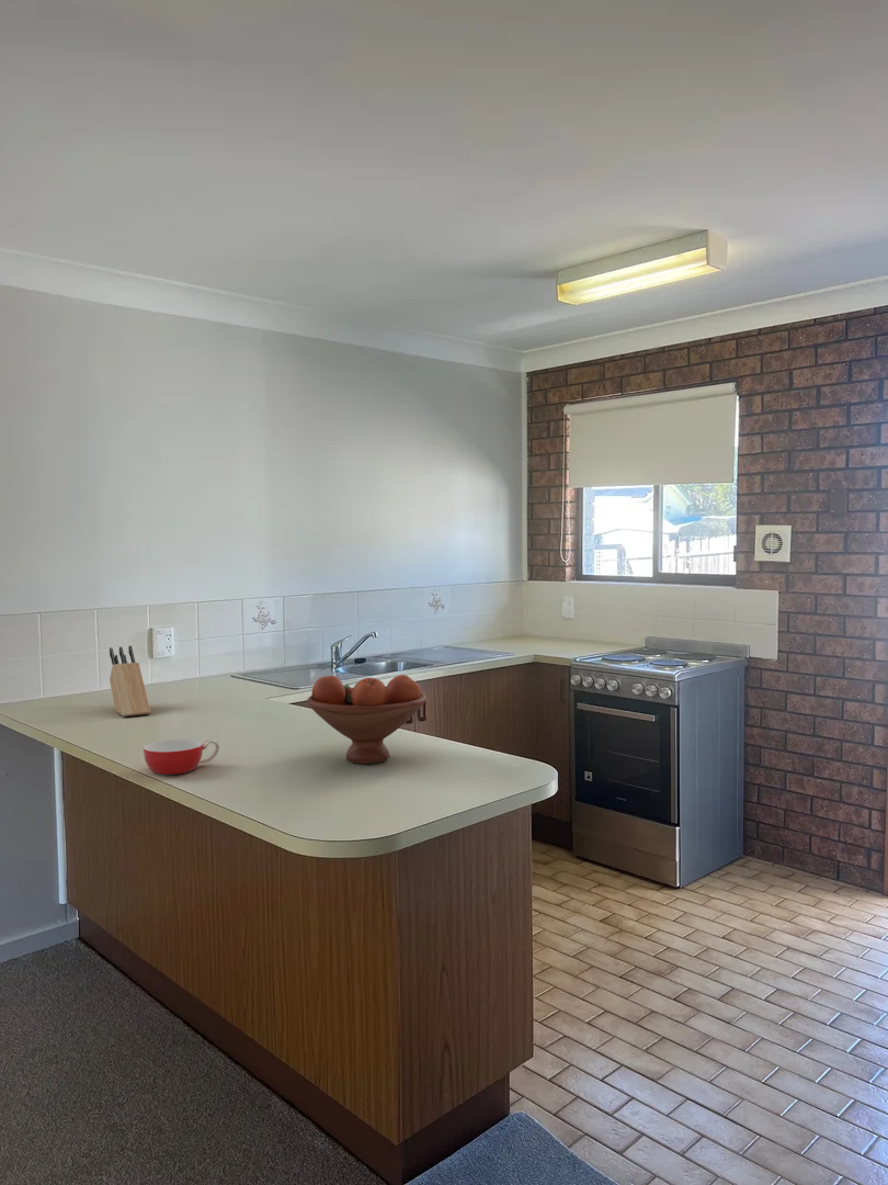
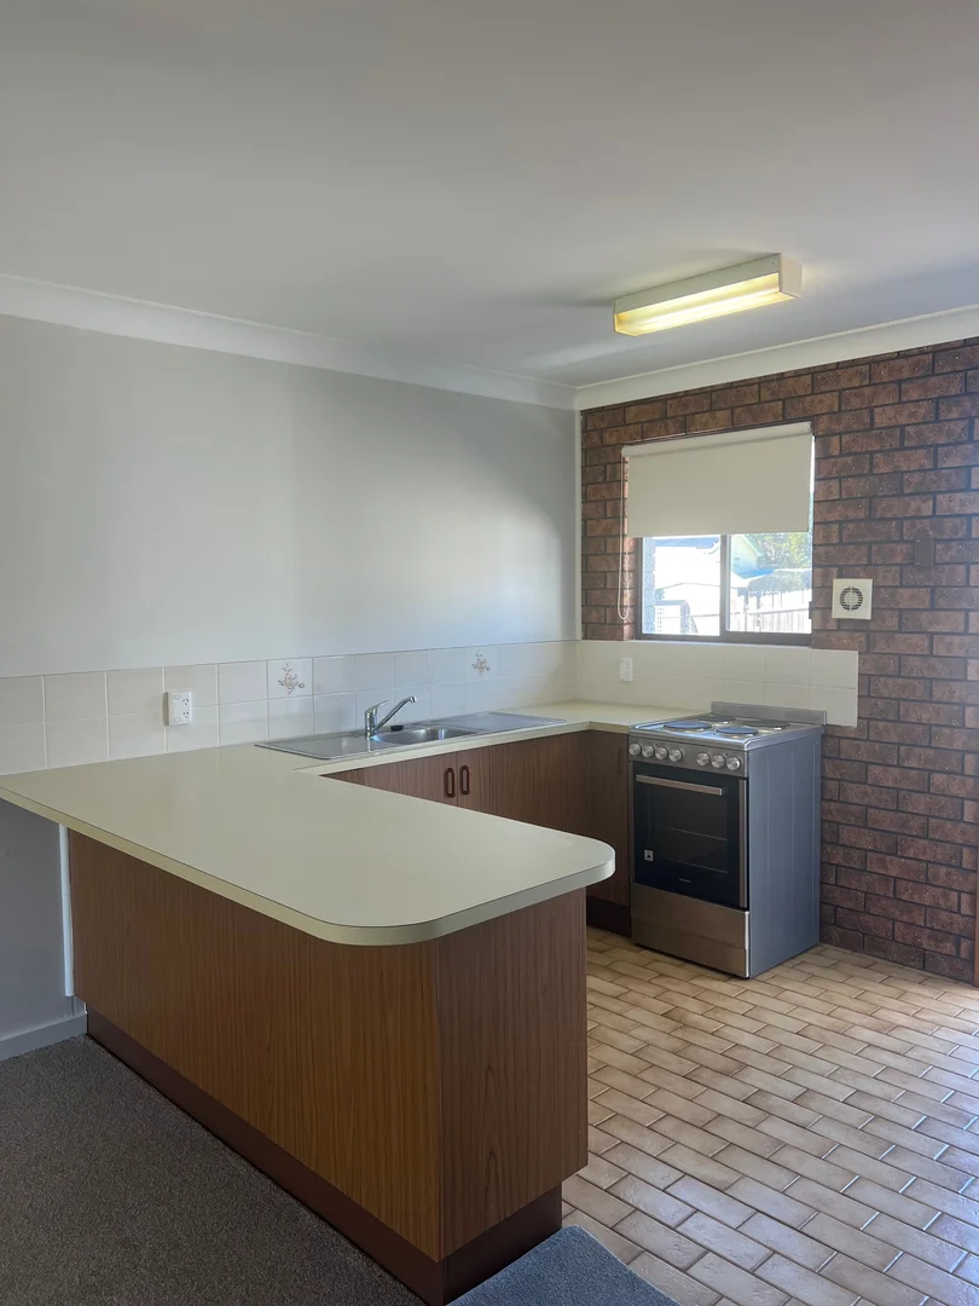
- knife block (127, 679)
- fruit bowl (366, 715)
- bowl (182, 755)
